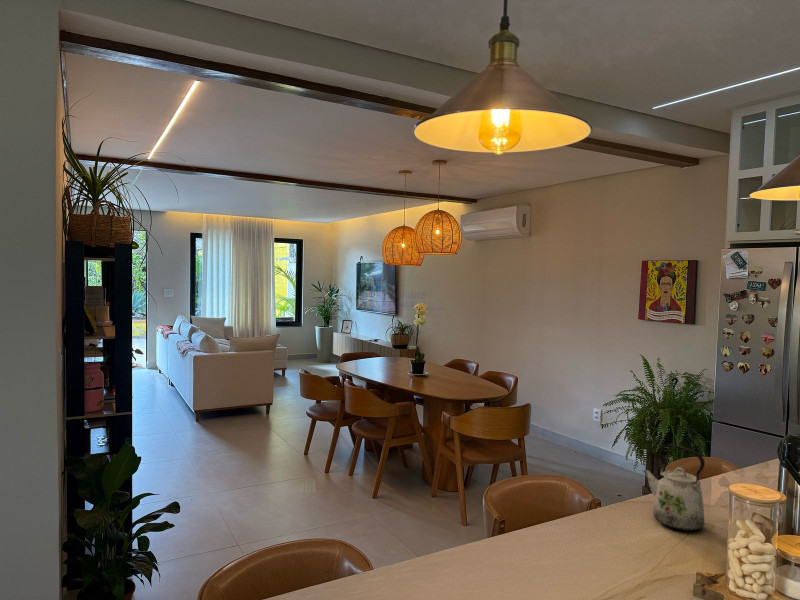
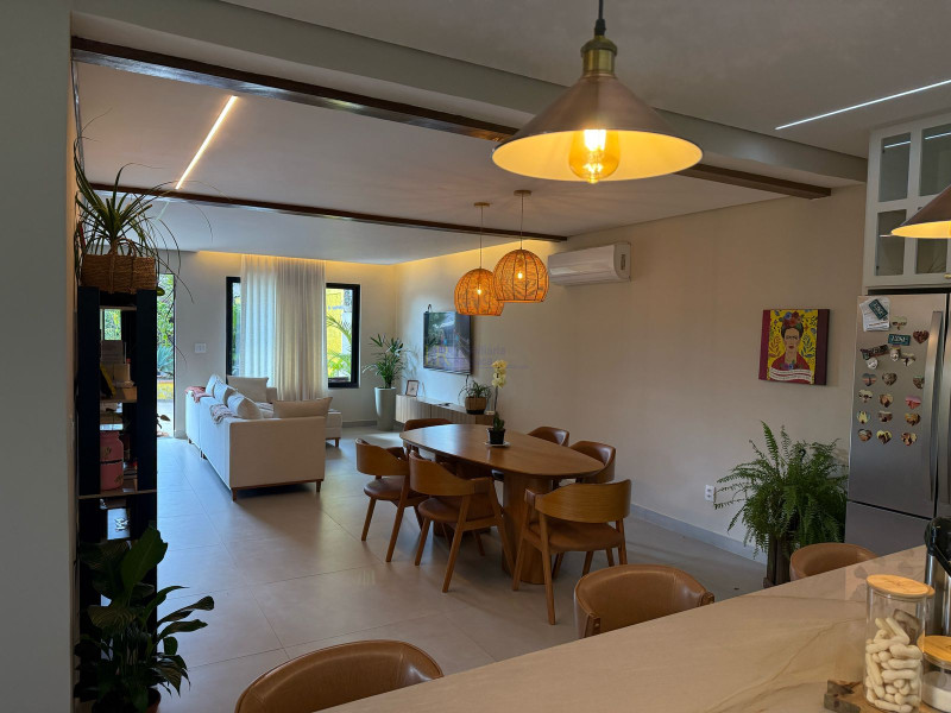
- kettle (671, 482)
